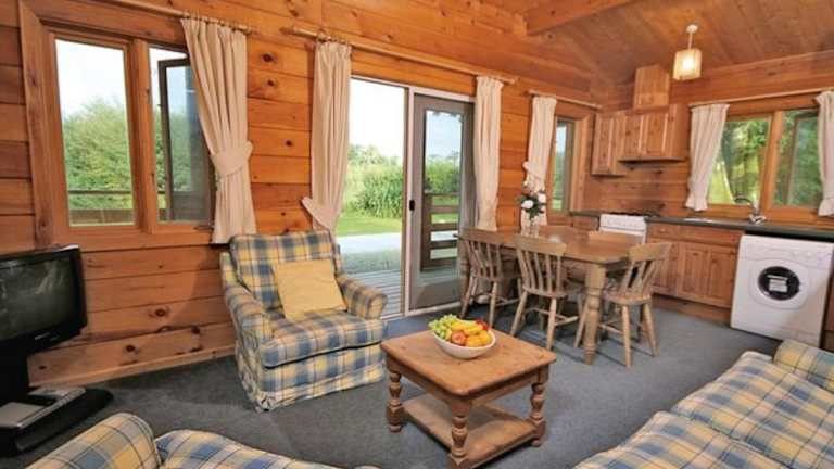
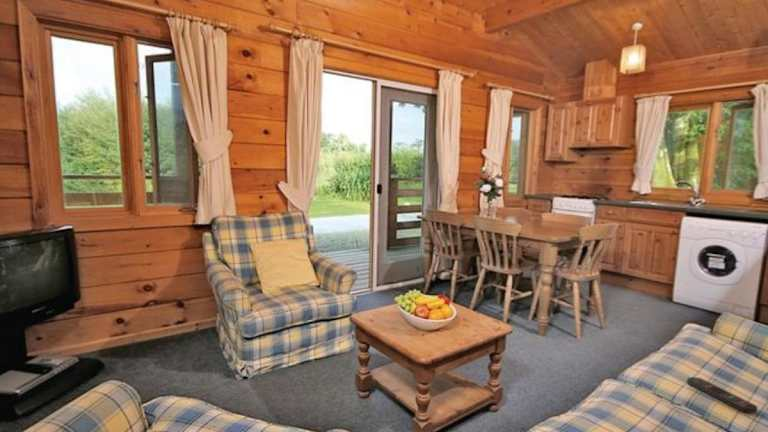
+ remote control (719, 393)
